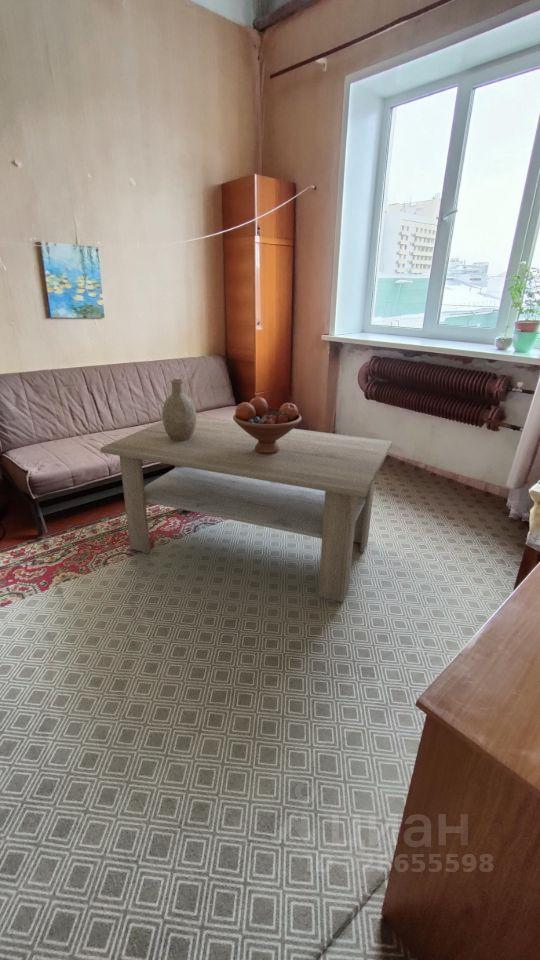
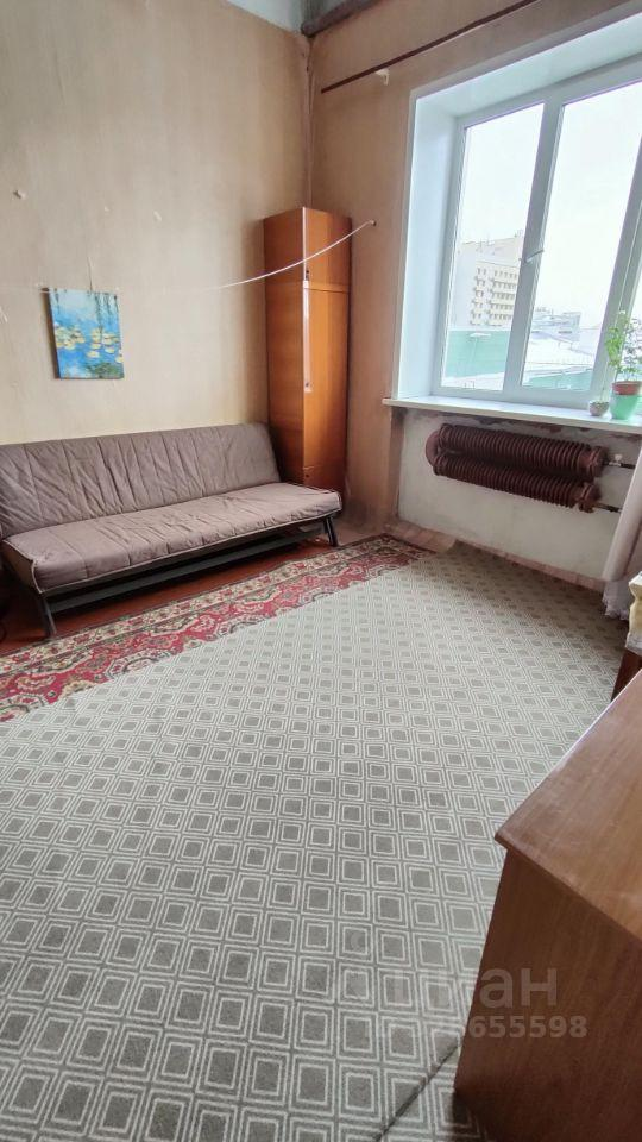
- coffee table (251, 497)
- fruit bowl (267, 426)
- decorative vase (179, 409)
